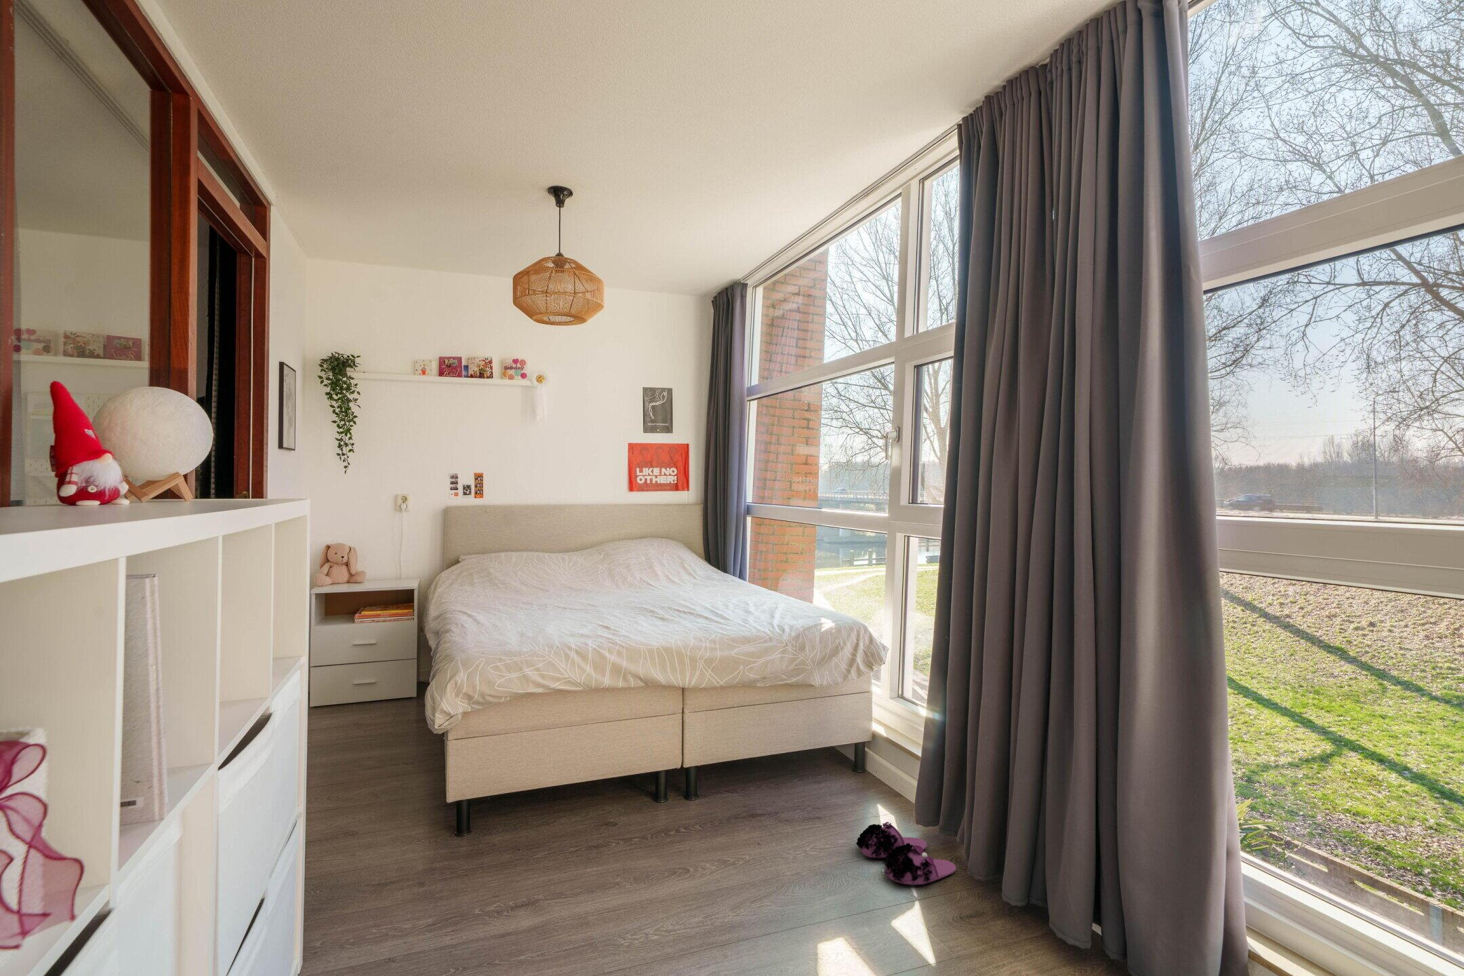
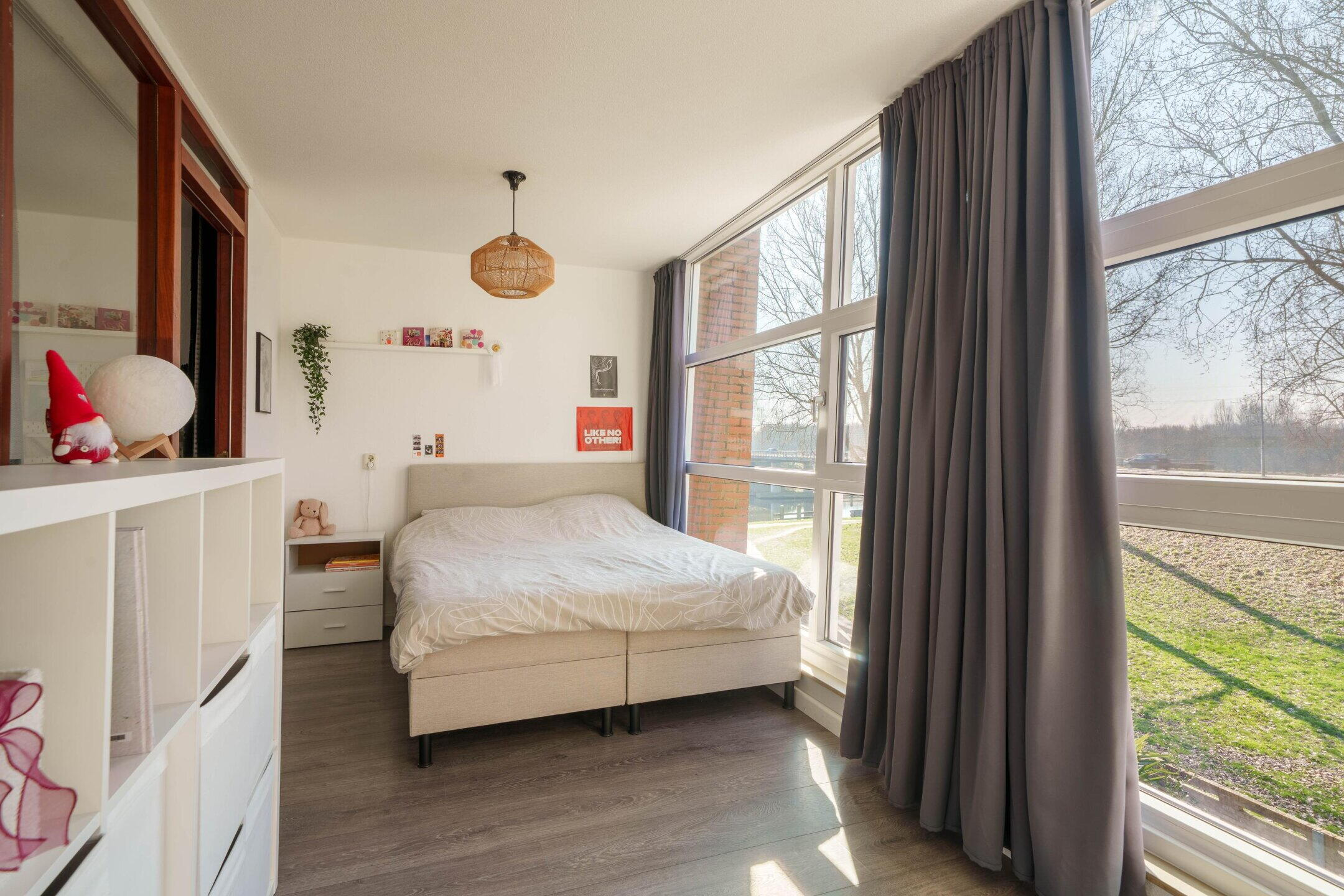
- slippers (905, 847)
